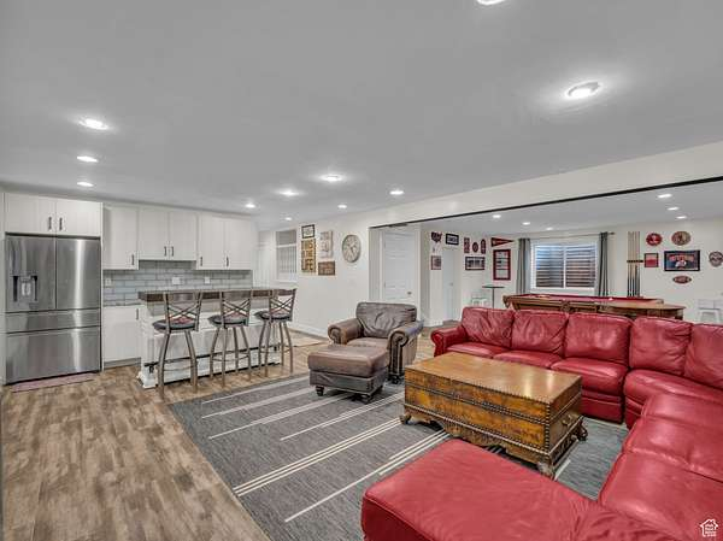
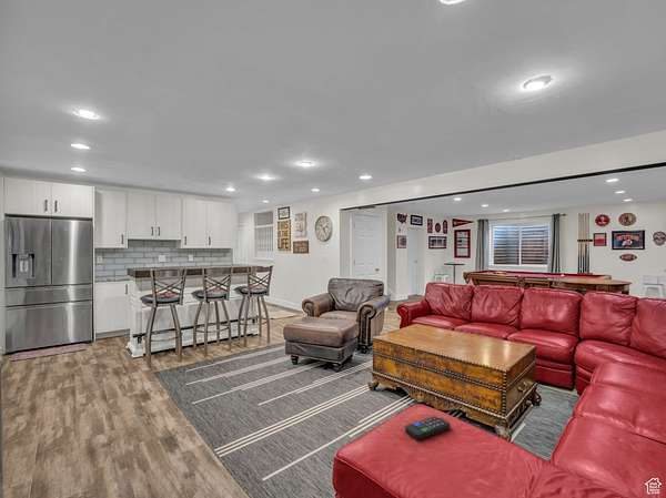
+ remote control (427, 426)
